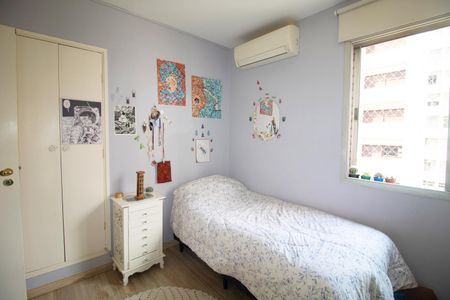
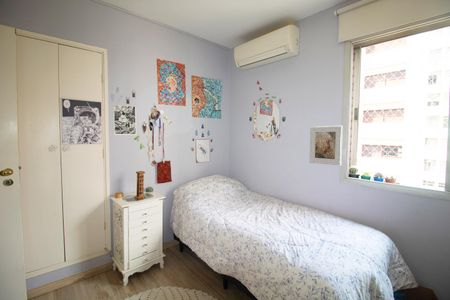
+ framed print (325, 145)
